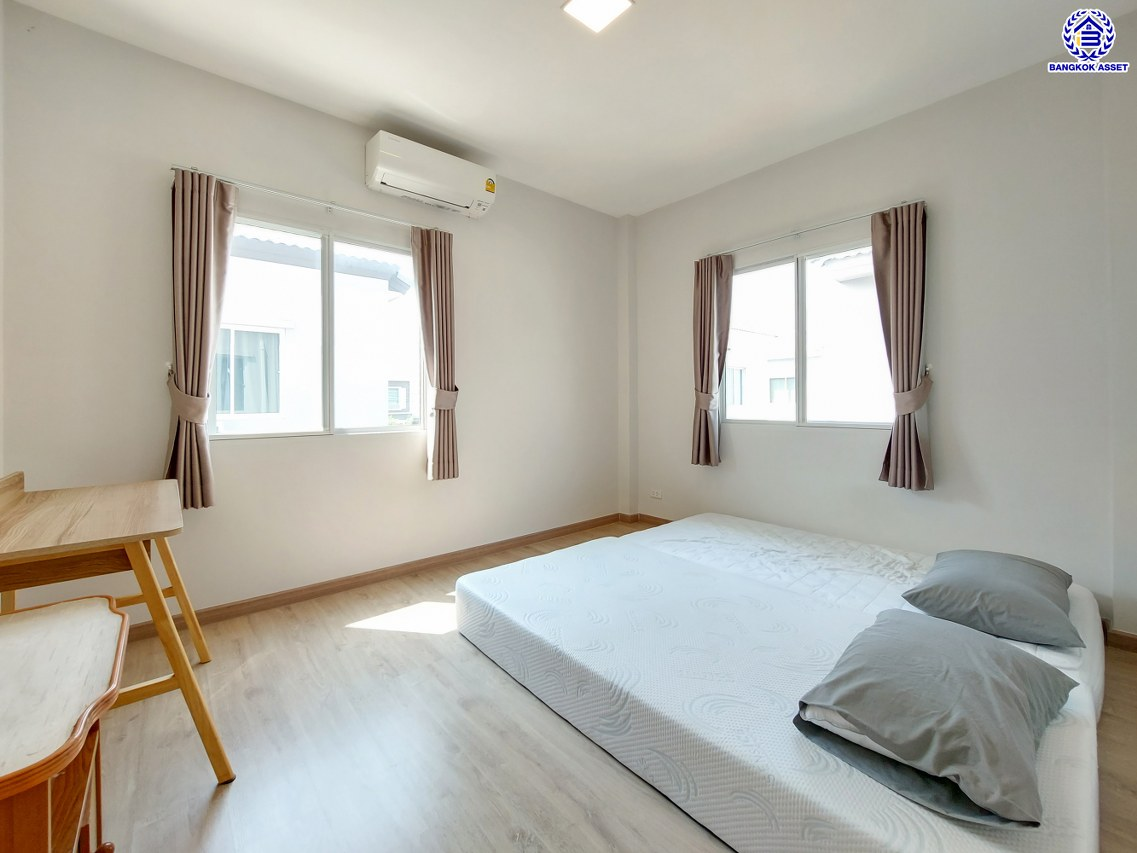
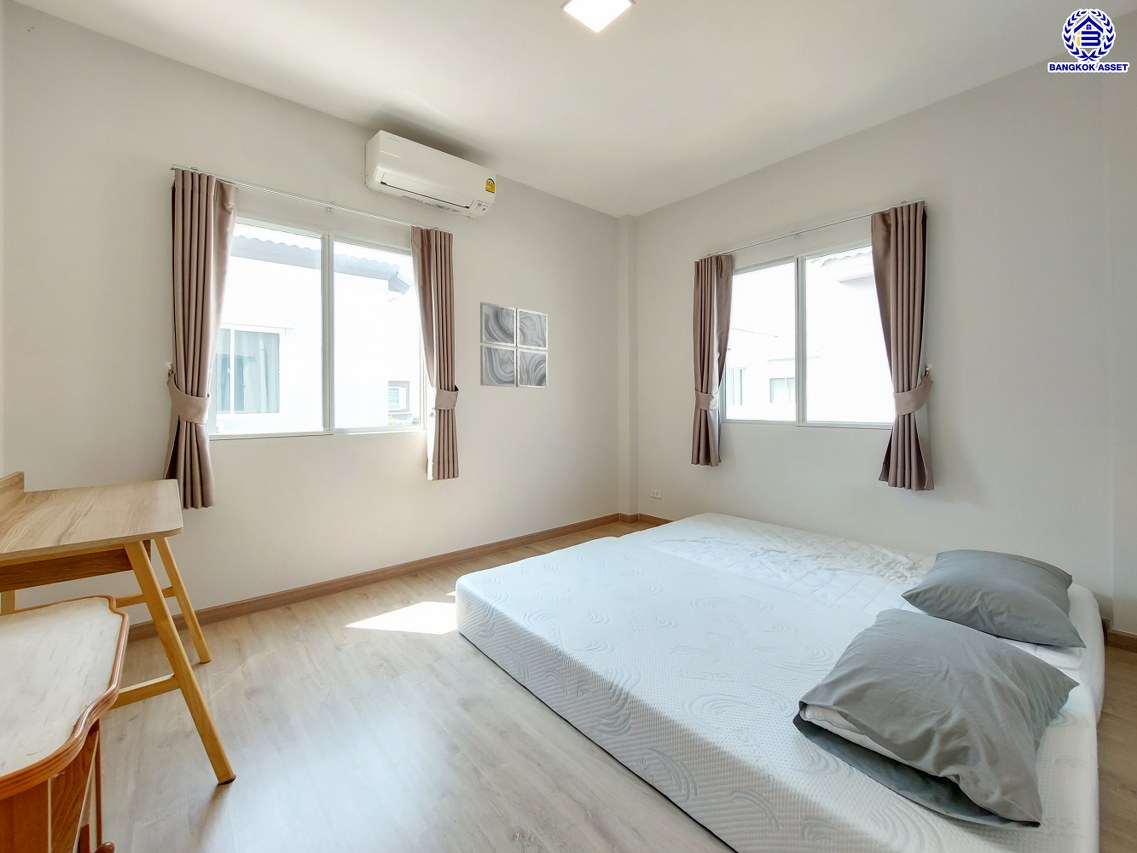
+ wall art (514, 348)
